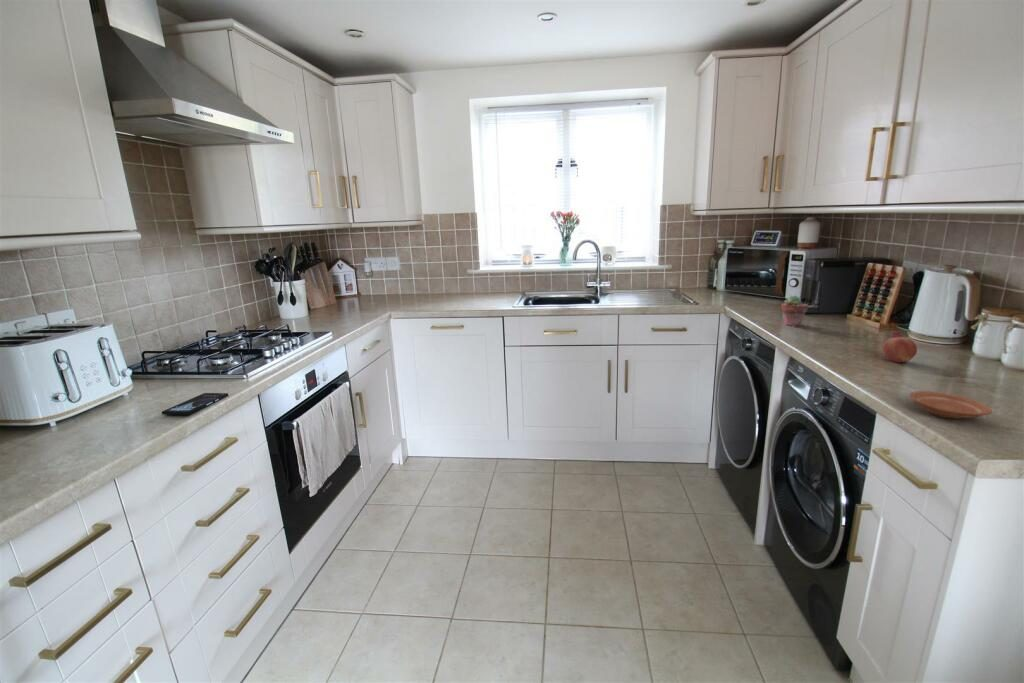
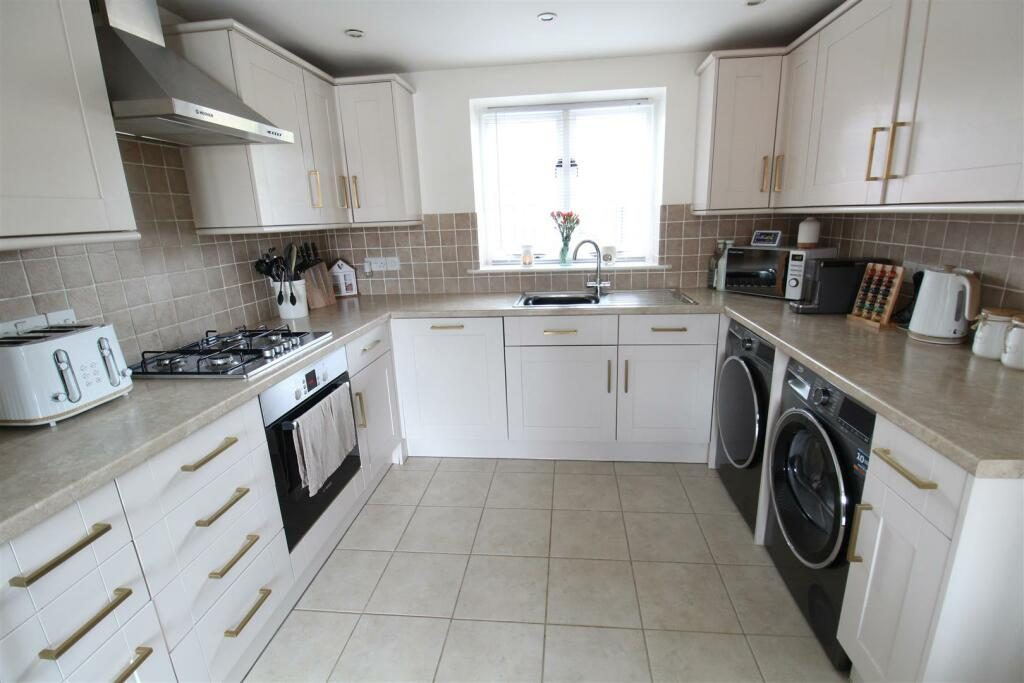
- potted succulent (794, 310)
- plate (947, 407)
- smartphone (196, 403)
- fruit (899, 347)
